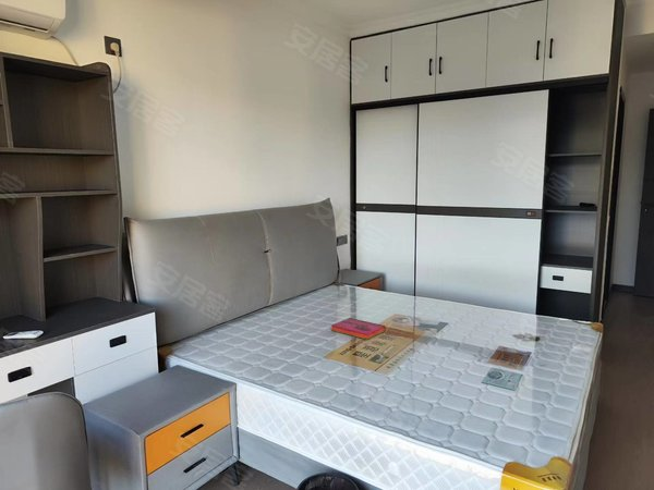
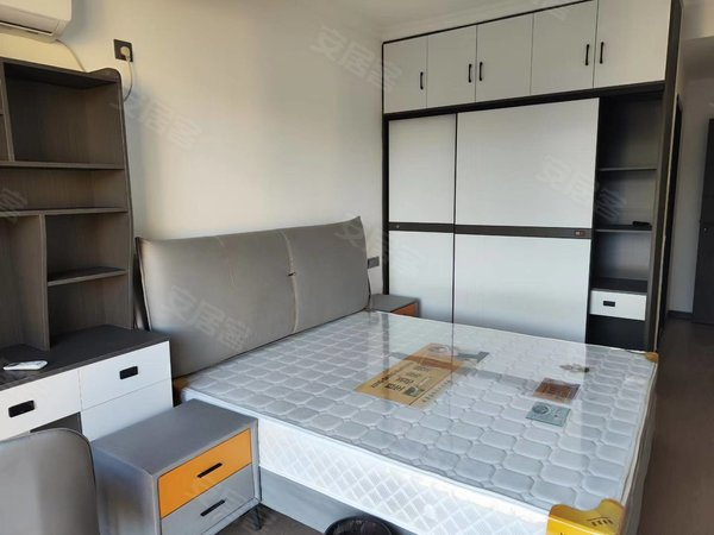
- hardback book (358, 328)
